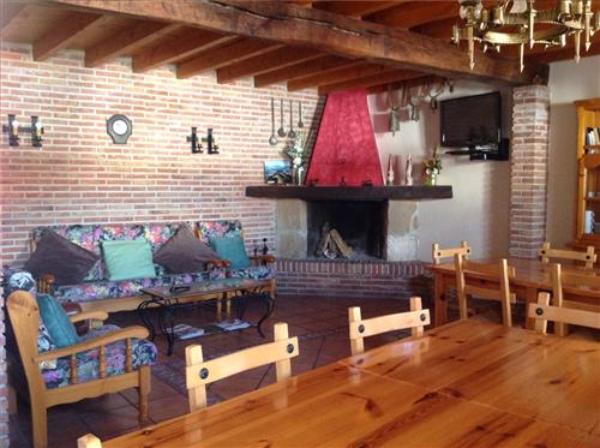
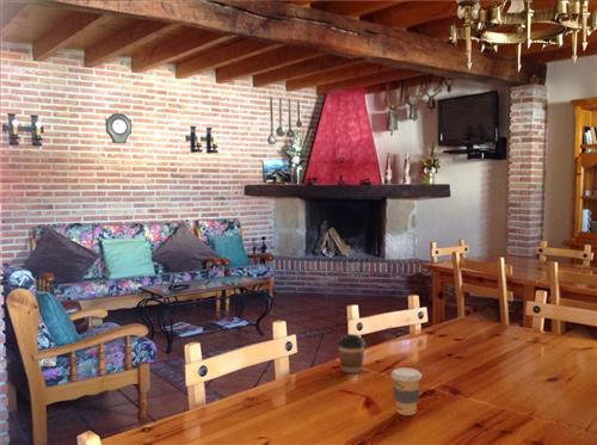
+ coffee cup (351, 351)
+ coffee cup (406, 391)
